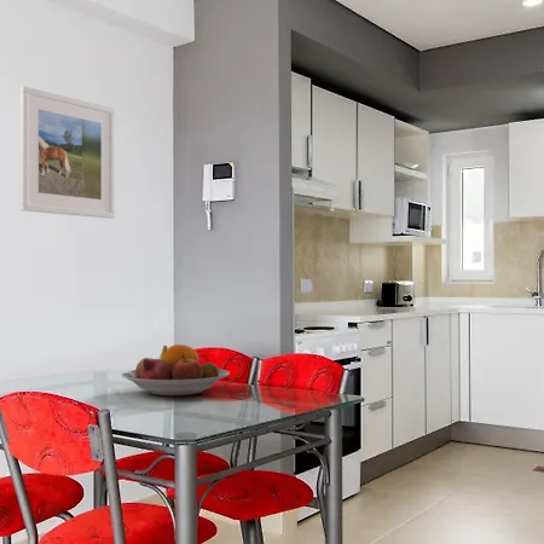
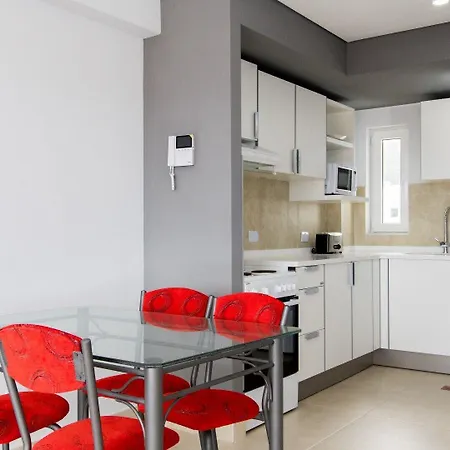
- fruit bowl (175, 369)
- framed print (70, 156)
